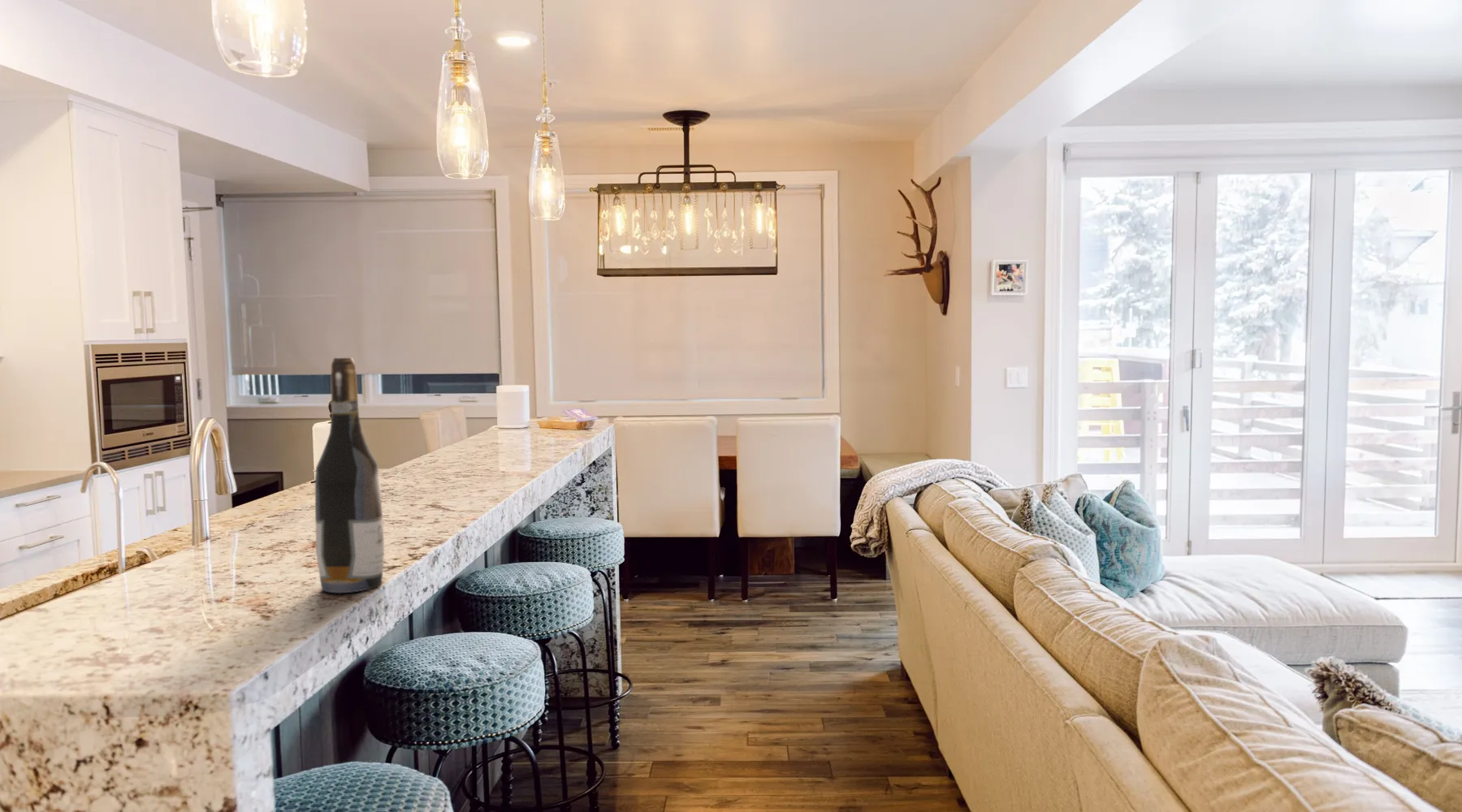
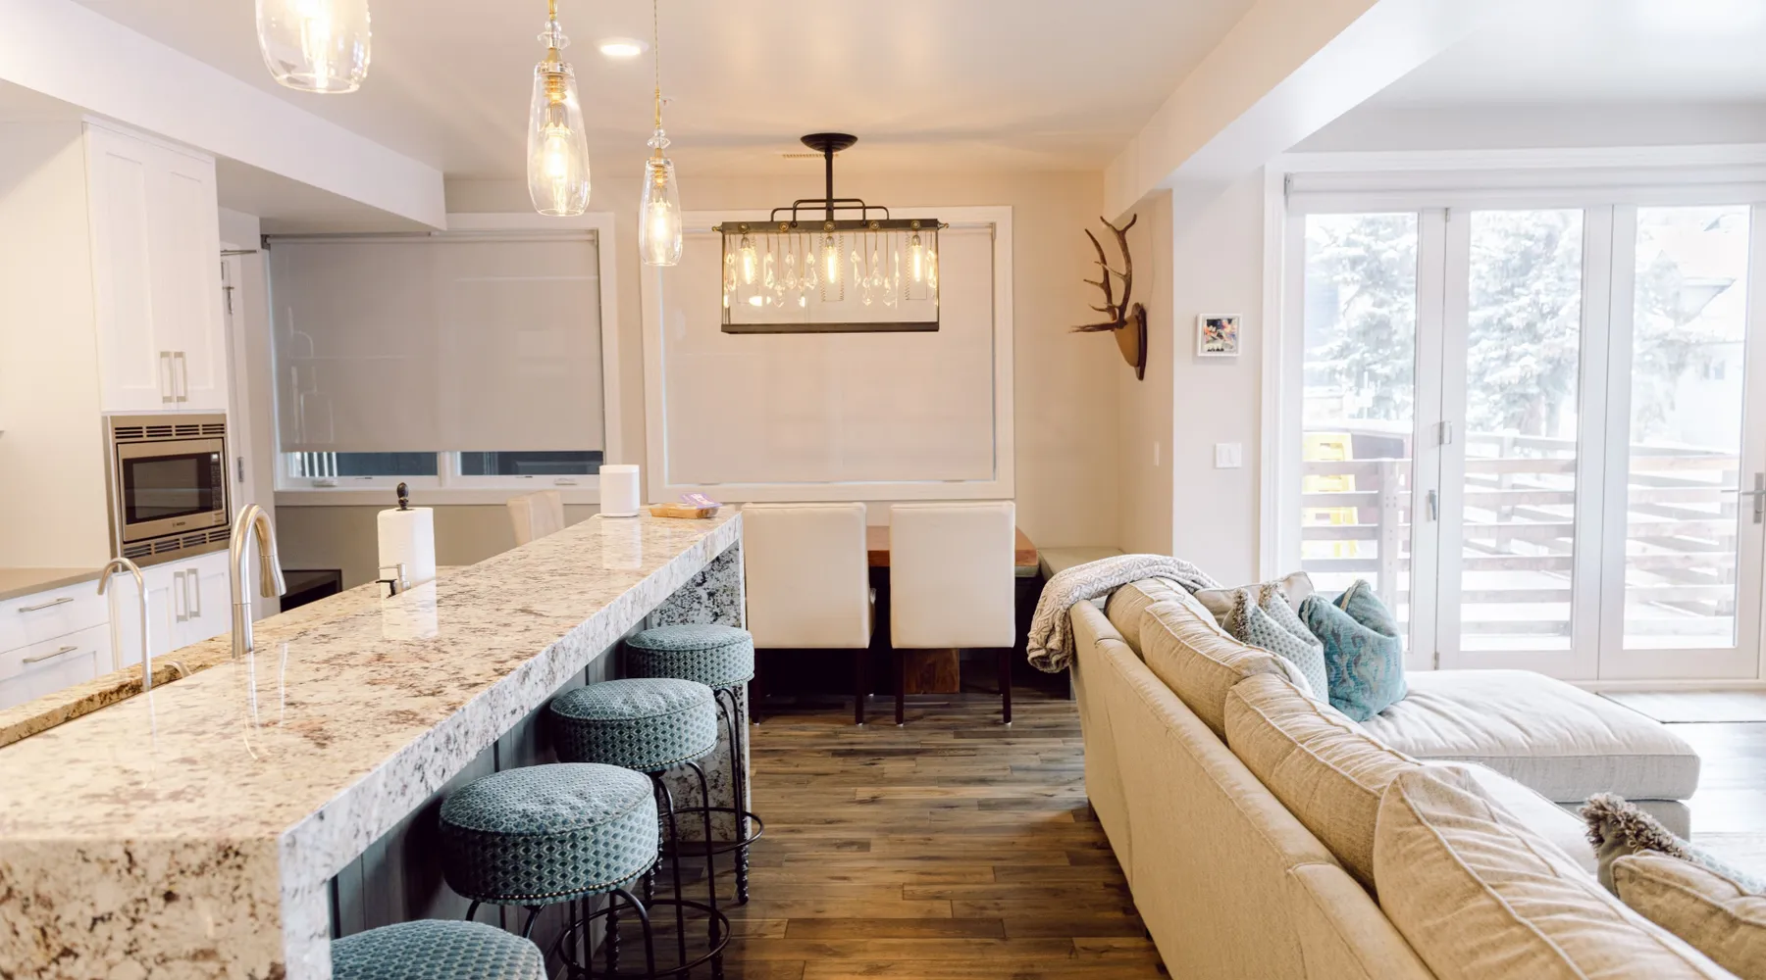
- wine bottle (347, 473)
